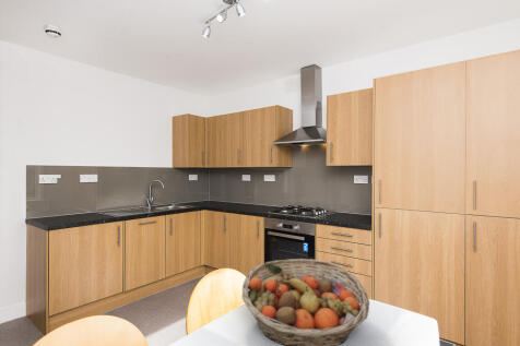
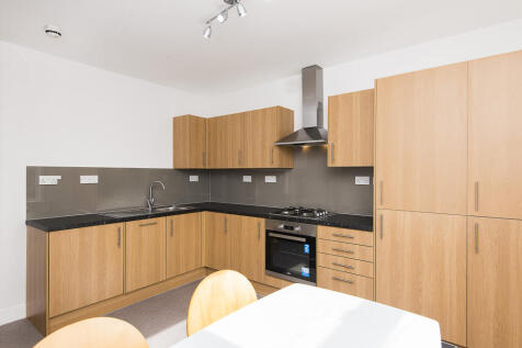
- fruit basket (303, 298)
